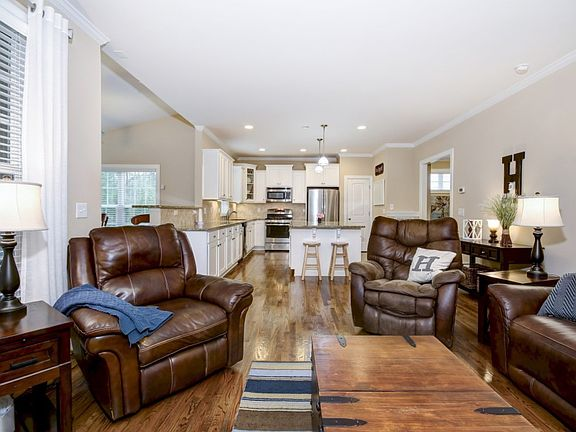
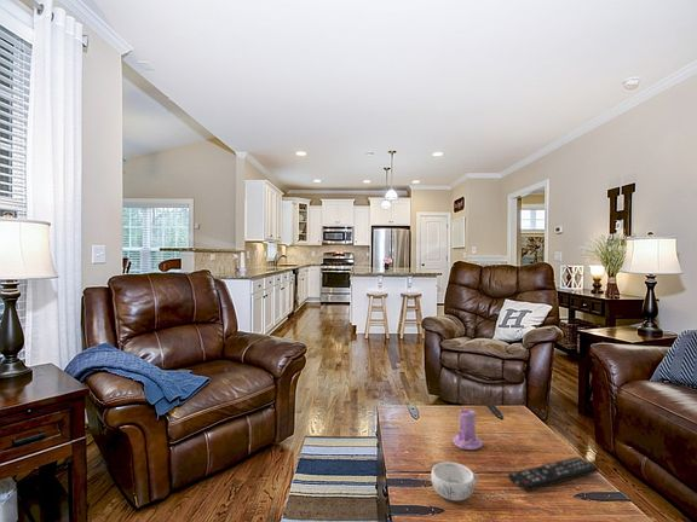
+ remote control (553, 471)
+ decorative bowl (455, 482)
+ candle (467, 424)
